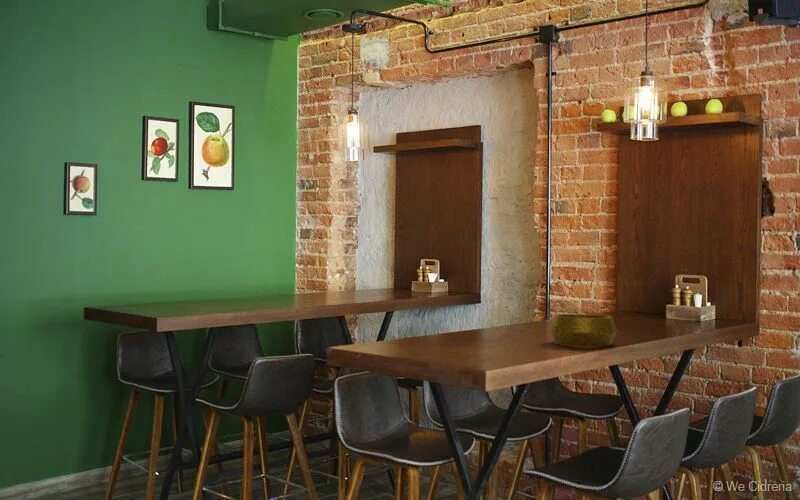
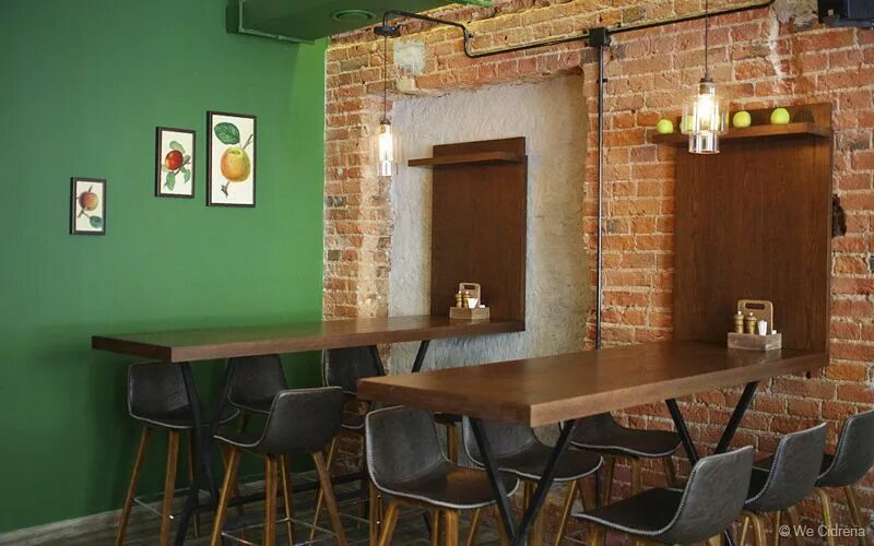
- decorative bowl (582, 330)
